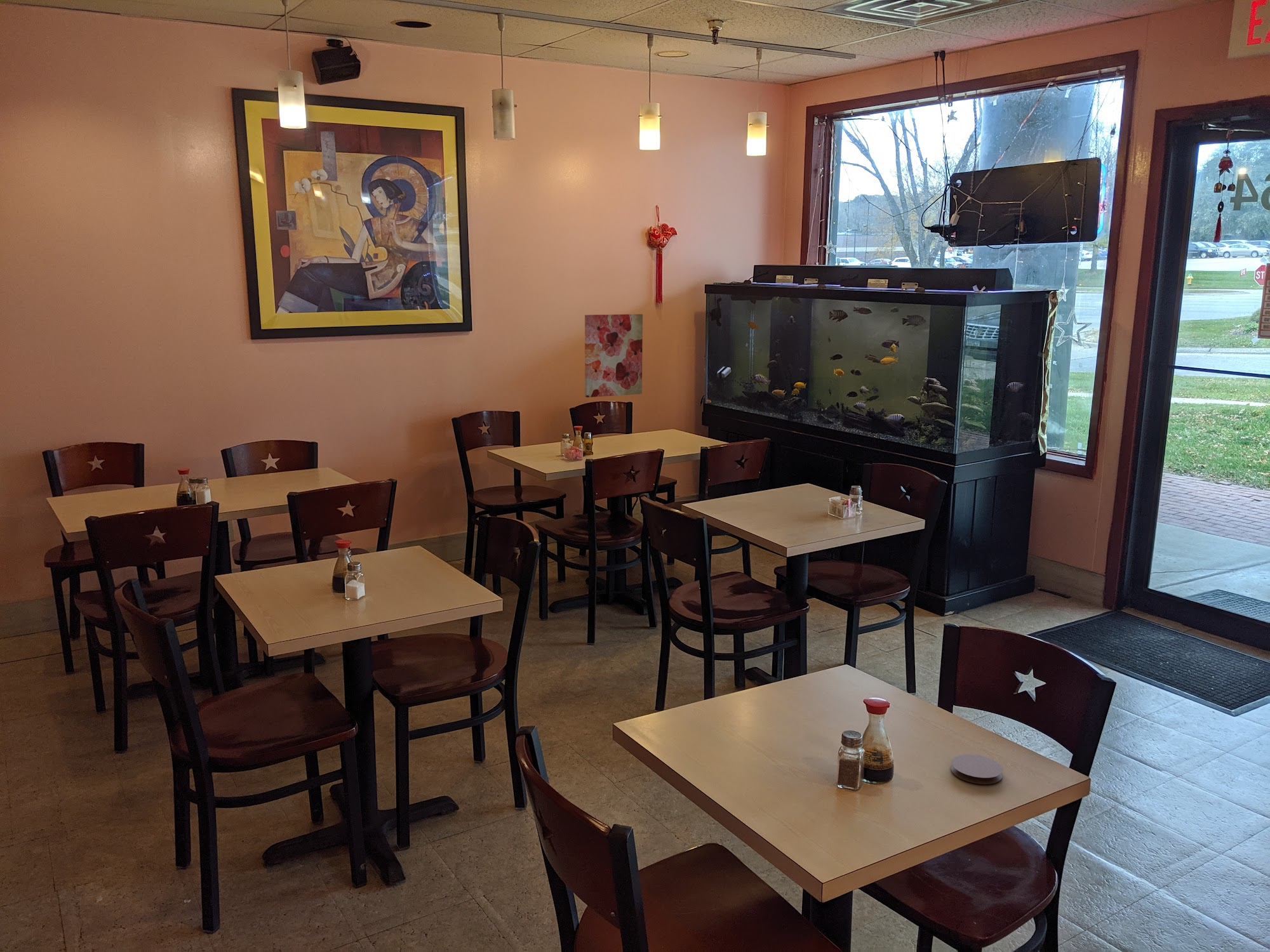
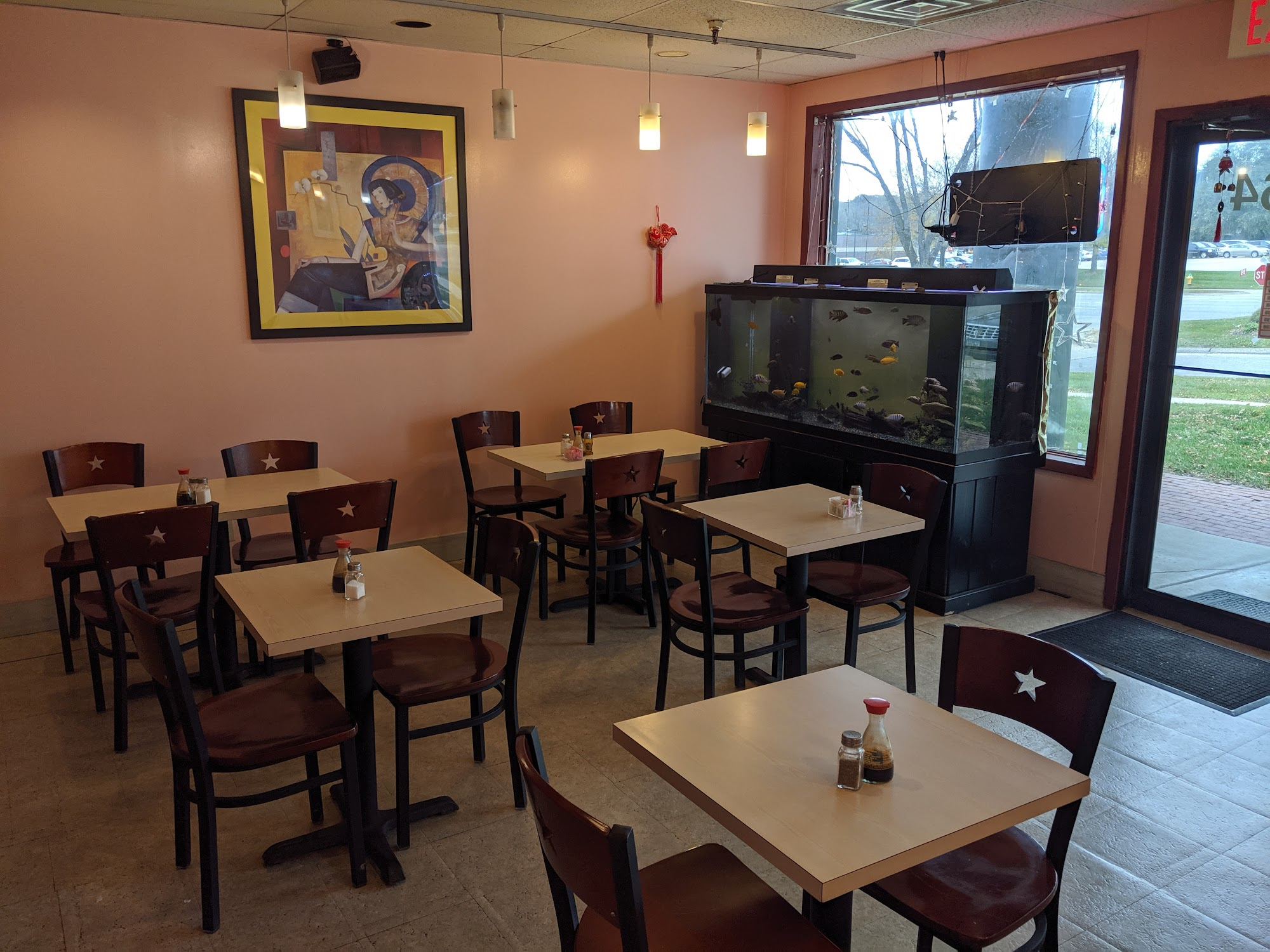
- wall art (613, 355)
- coaster (977, 769)
